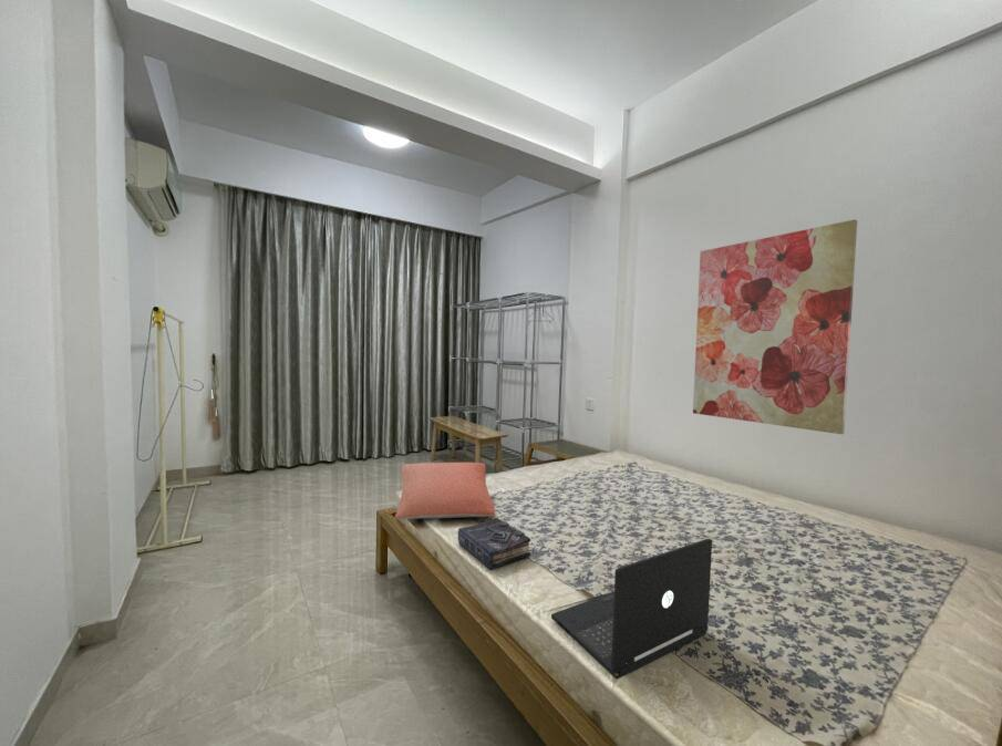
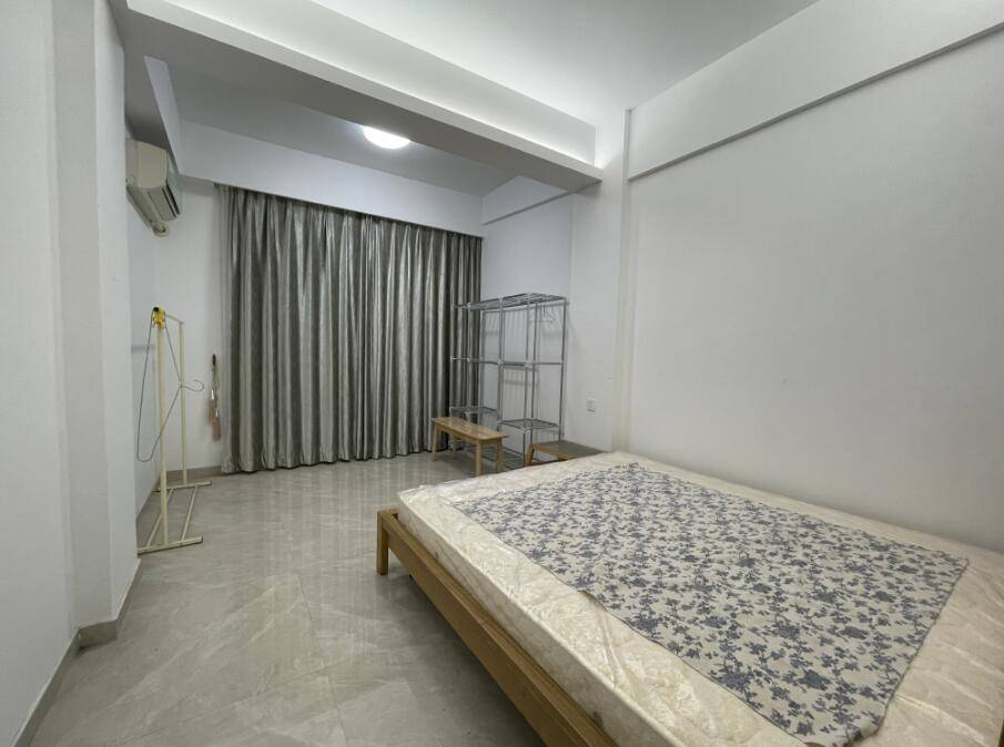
- wall art (763, 331)
- book (493, 541)
- pillow (444, 488)
- laptop (630, 580)
